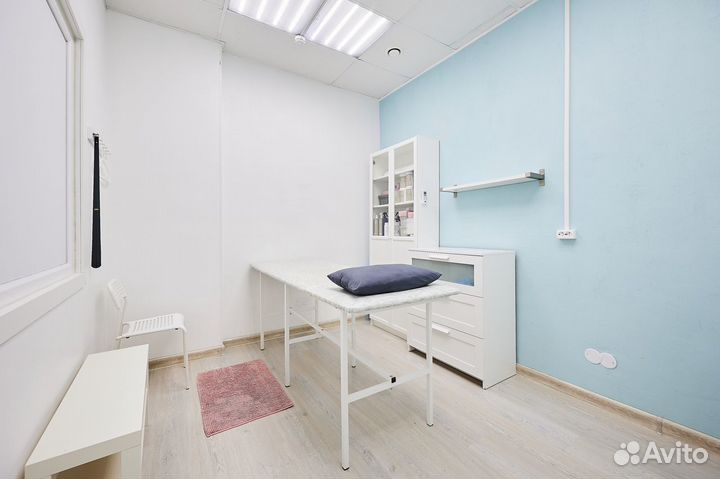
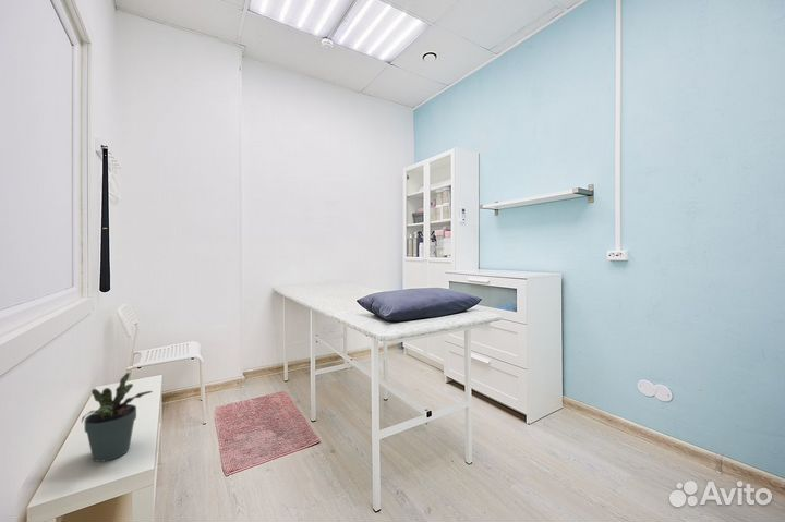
+ potted plant (120, 413)
